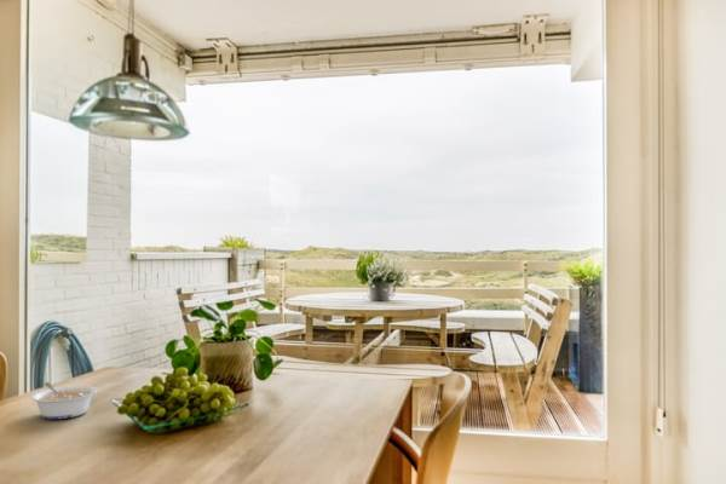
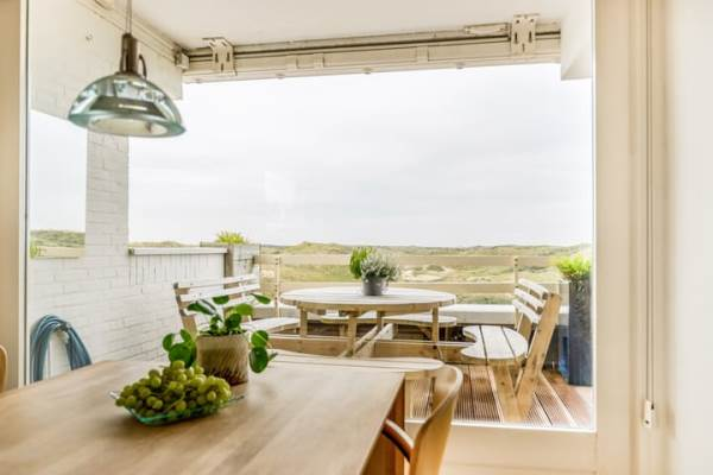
- legume (62, 401)
